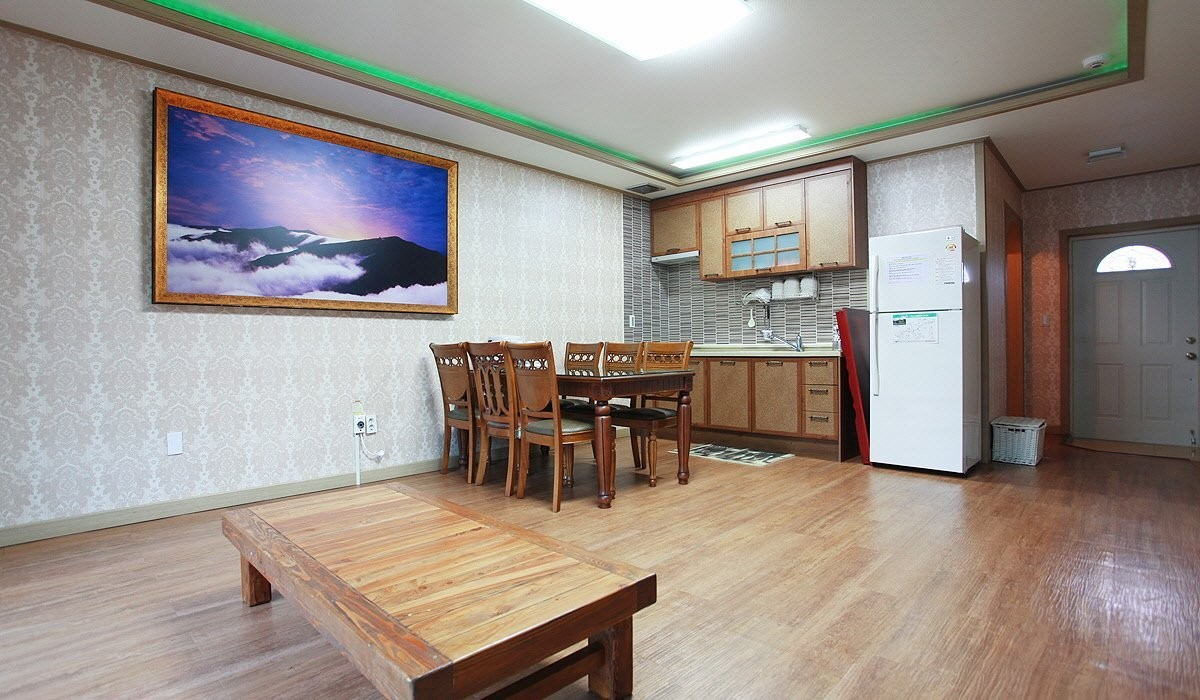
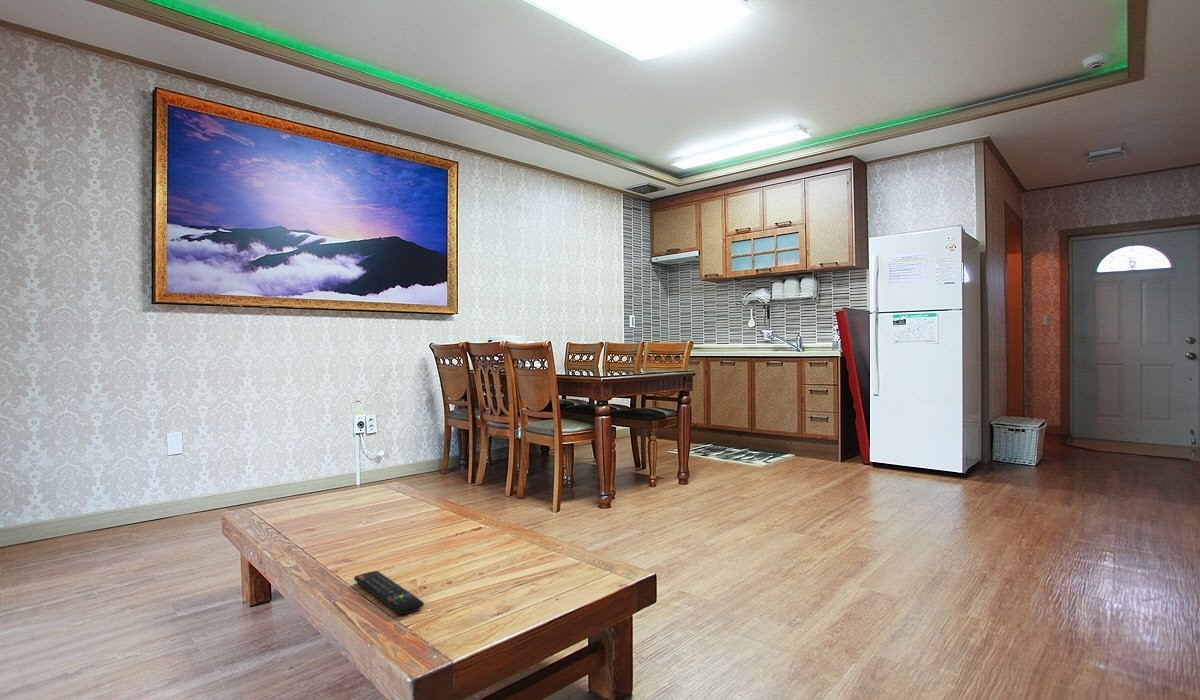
+ remote control (386, 591)
